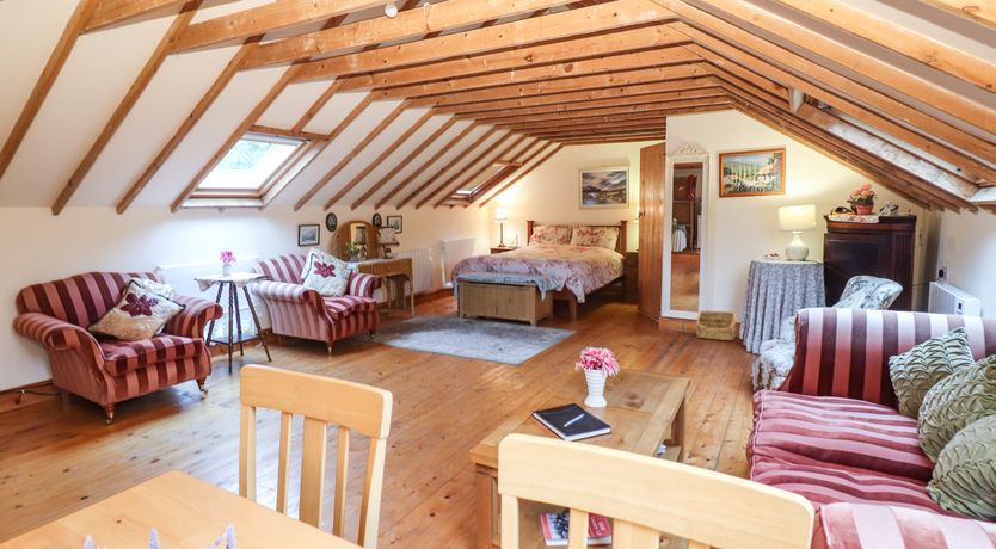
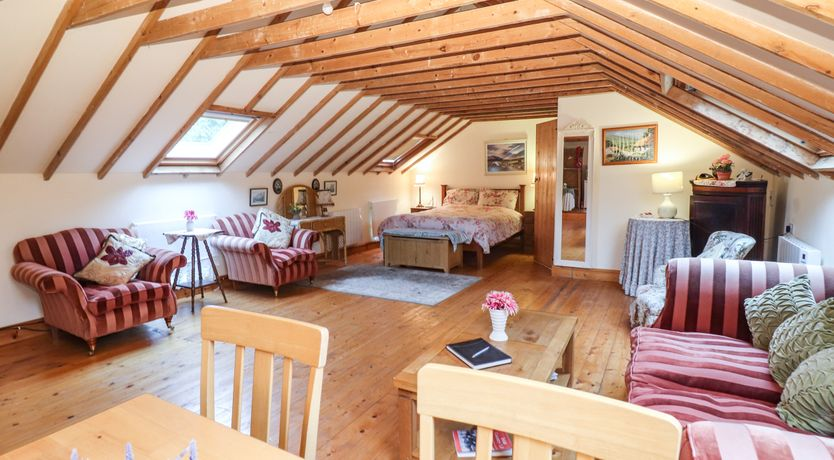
- basket (715, 325)
